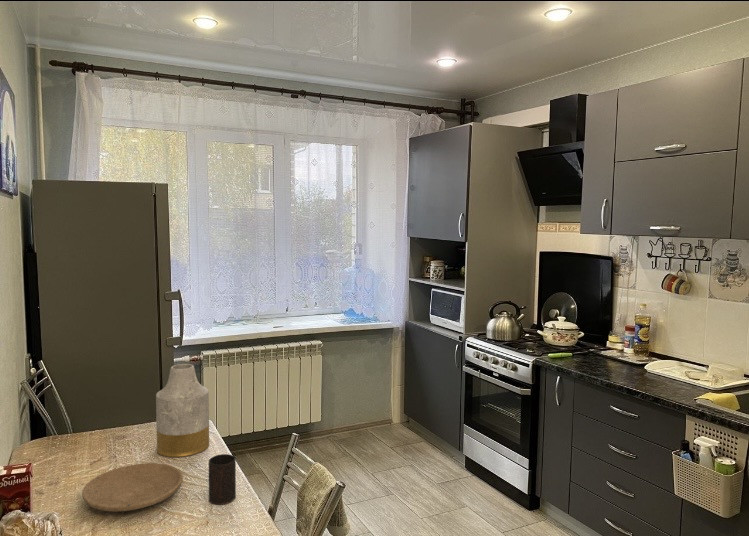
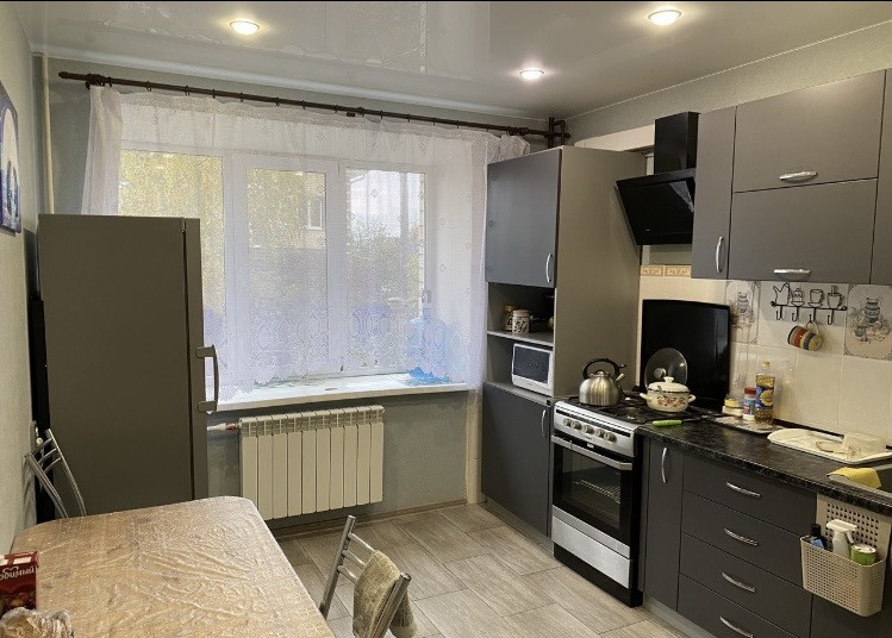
- cup (222, 478)
- plate (134, 490)
- vase (182, 406)
